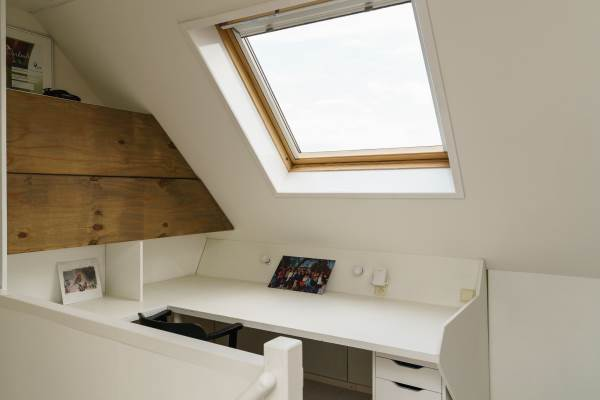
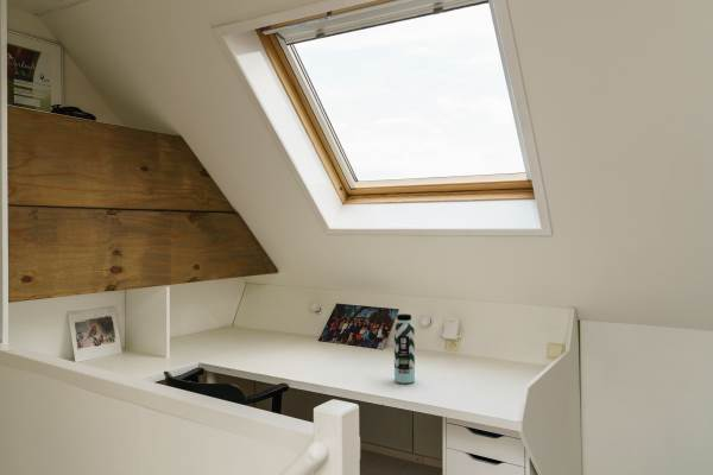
+ water bottle (404, 347)
